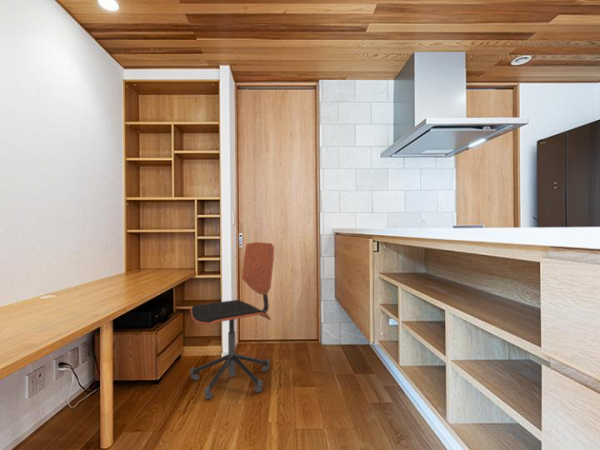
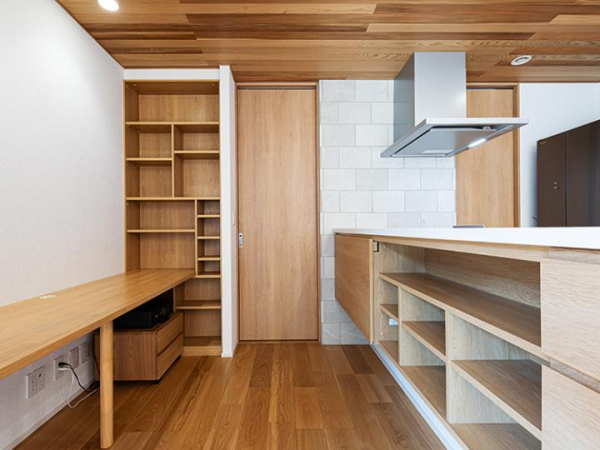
- office chair (234, 311)
